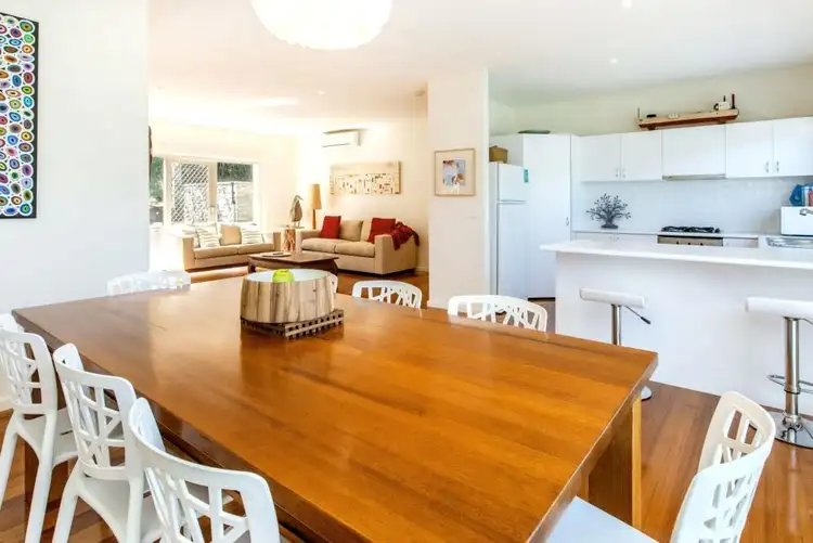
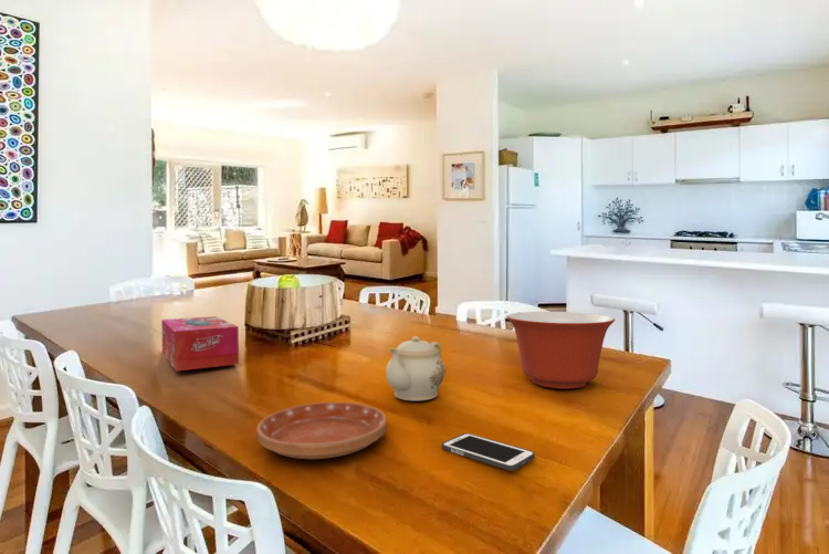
+ cell phone (486, 450)
+ mixing bowl (558, 349)
+ tissue box (198, 341)
+ teapot (417, 365)
+ saucer (323, 429)
